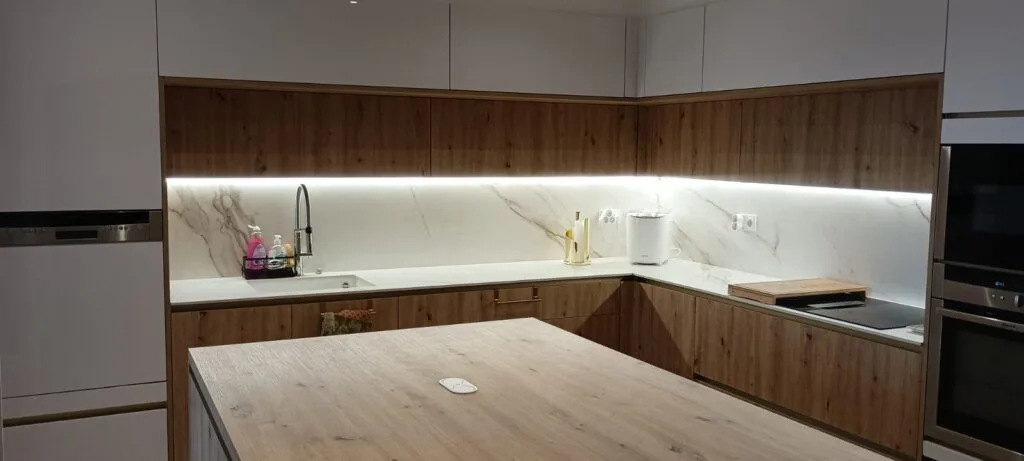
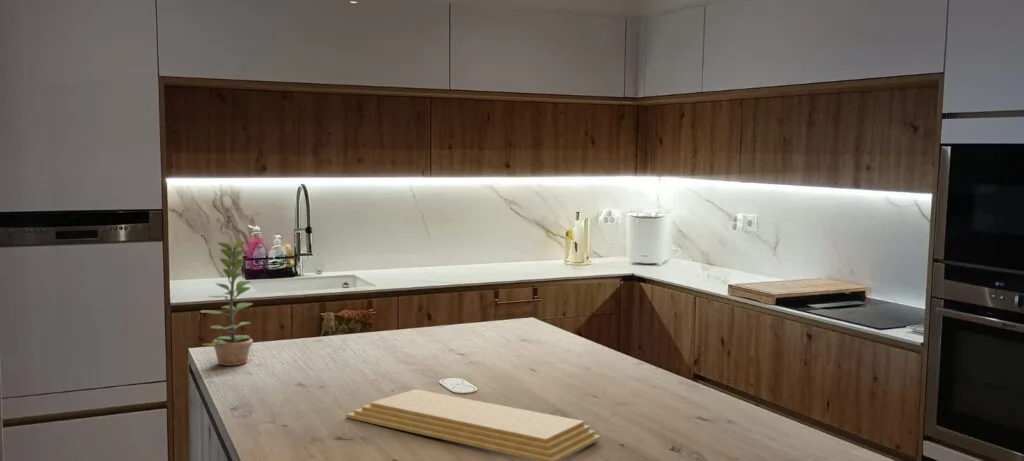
+ cutting board (468, 420)
+ plant (229, 303)
